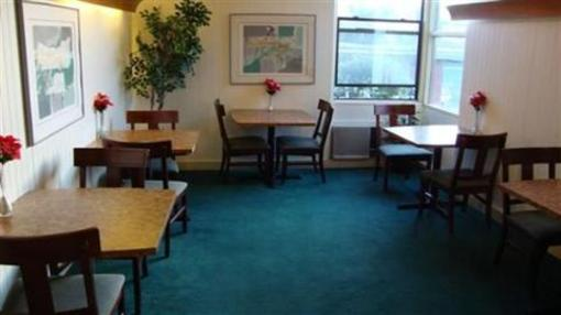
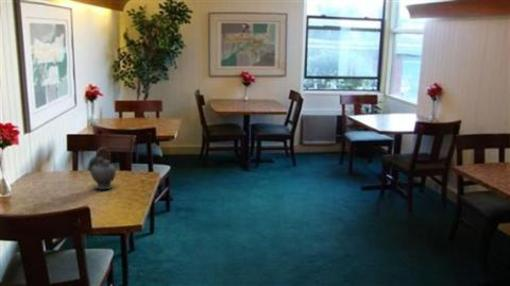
+ teapot (100, 168)
